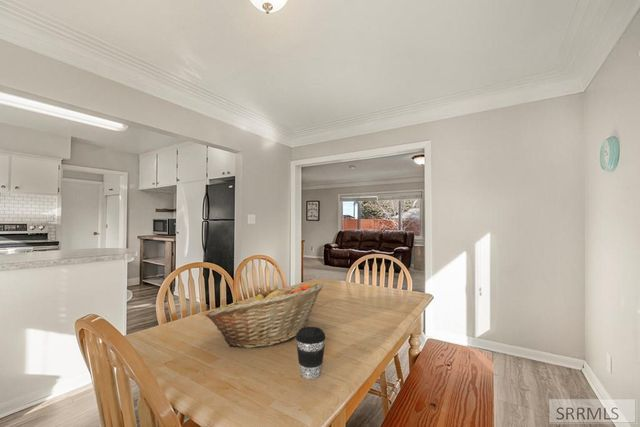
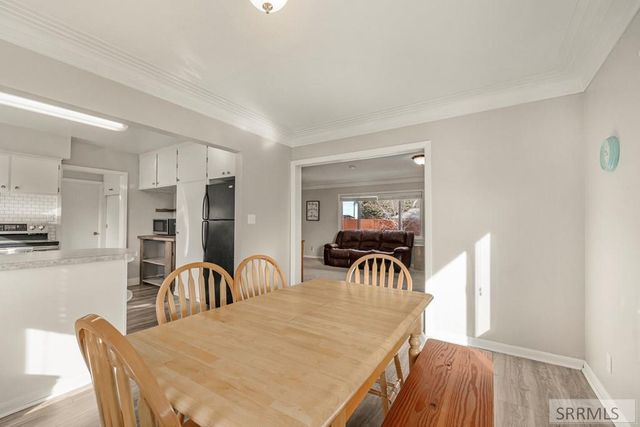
- fruit basket (269, 308)
- coffee cup (310, 352)
